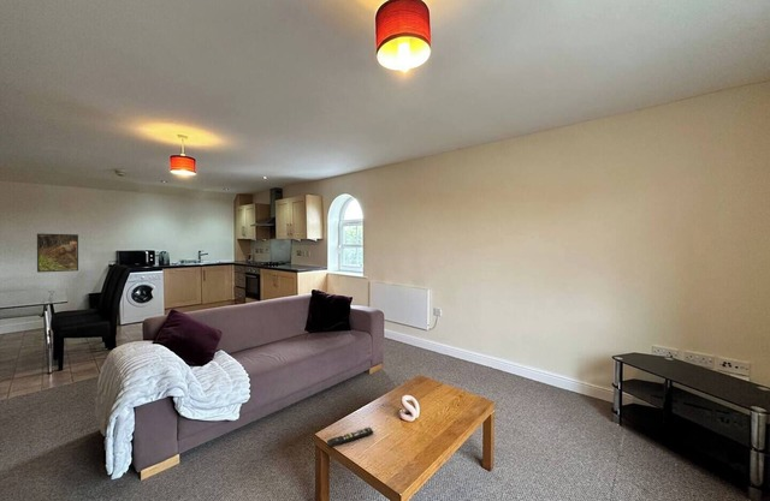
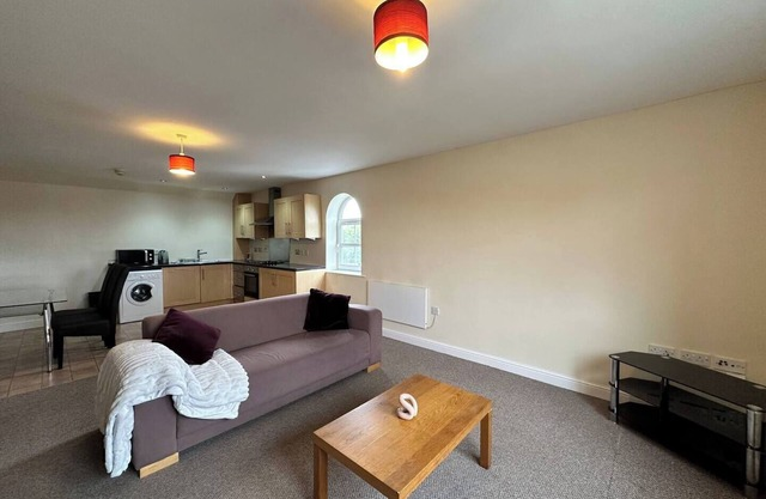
- remote control (350, 436)
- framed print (58, 252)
